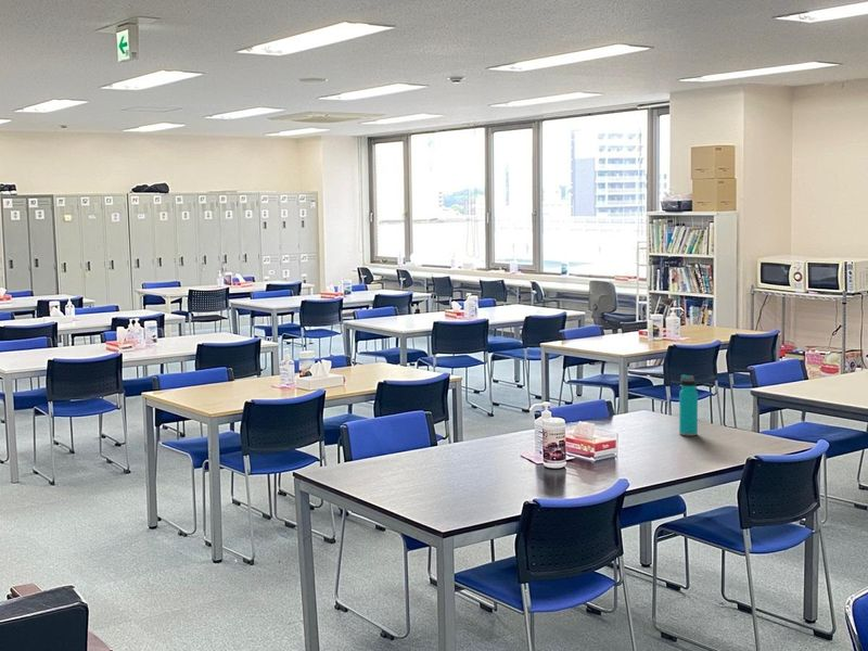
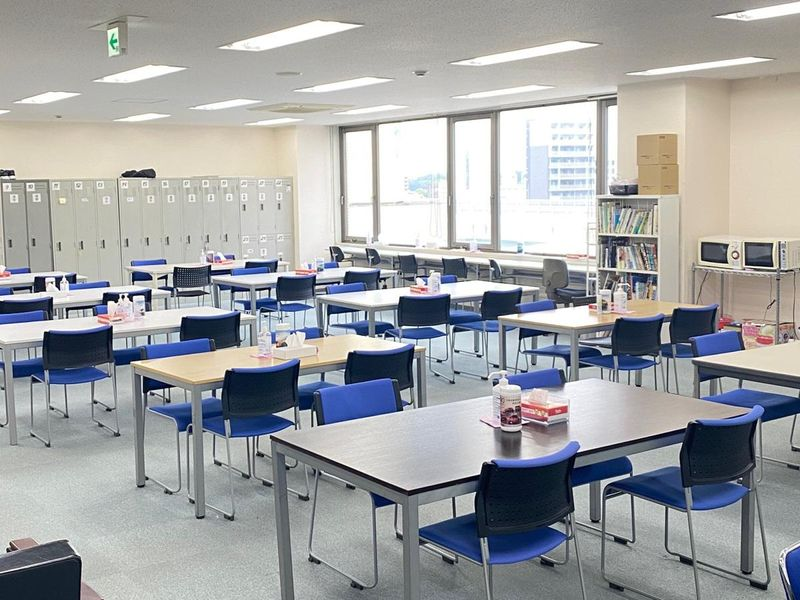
- water bottle (688, 405)
